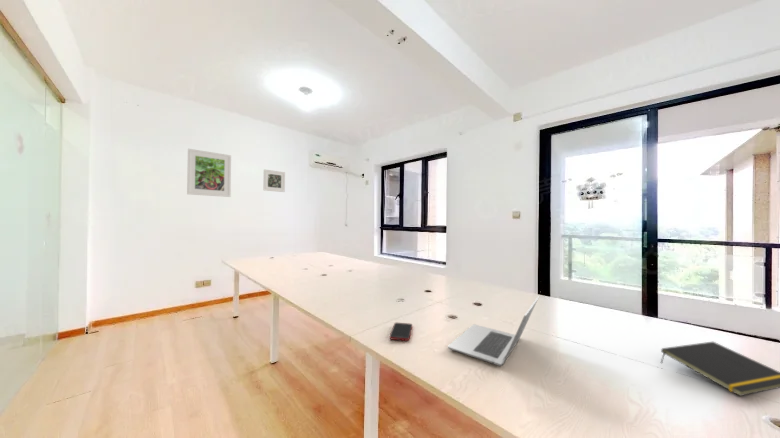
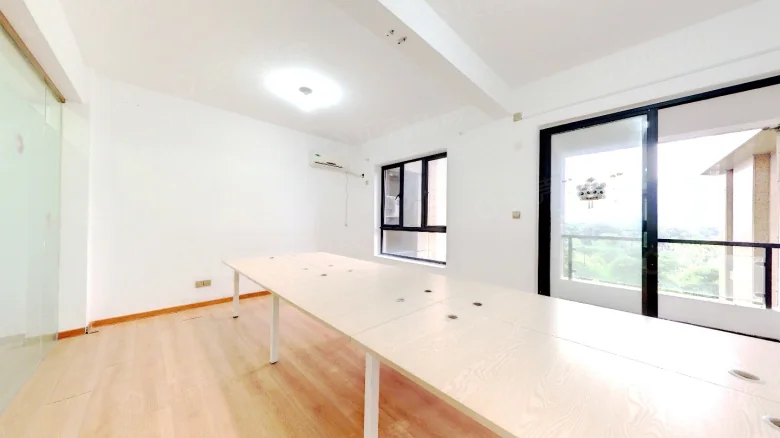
- notepad (724, 365)
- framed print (210, 173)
- laptop (494, 329)
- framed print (274, 181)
- cell phone (401, 331)
